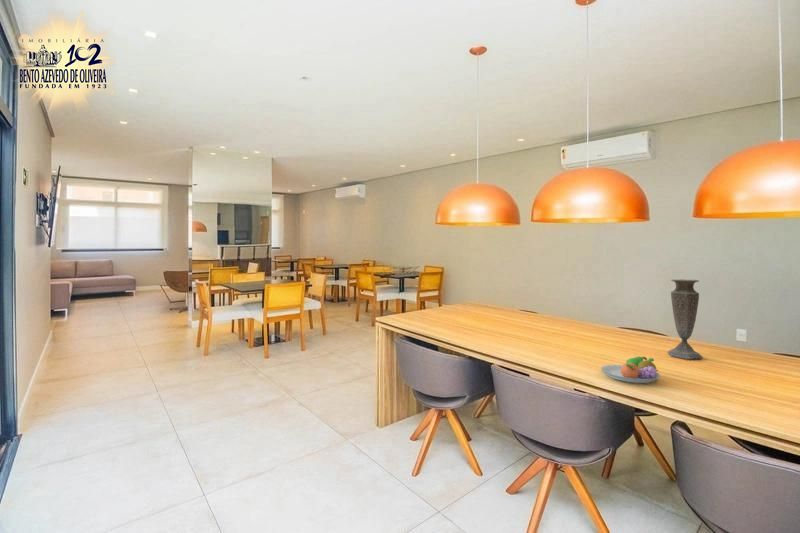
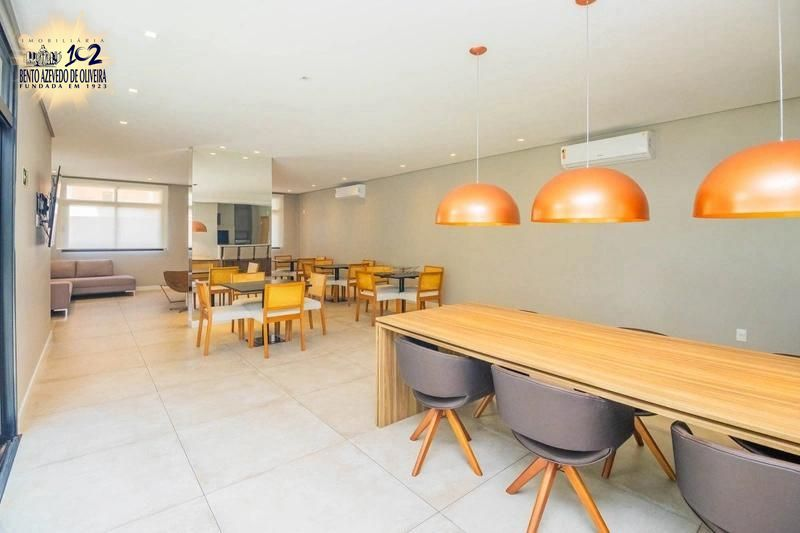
- fruit bowl (631, 366)
- vase (684, 317)
